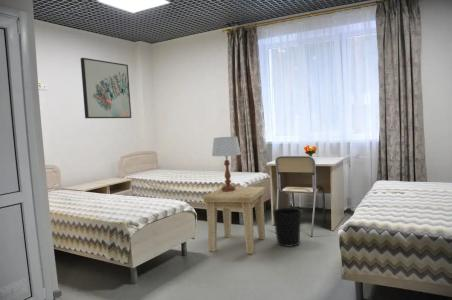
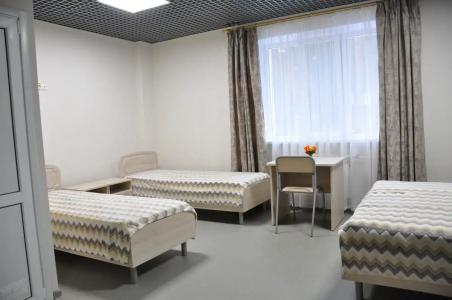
- wall art (107, 90)
- wastebasket (287, 227)
- table lamp (226, 163)
- side table (243, 217)
